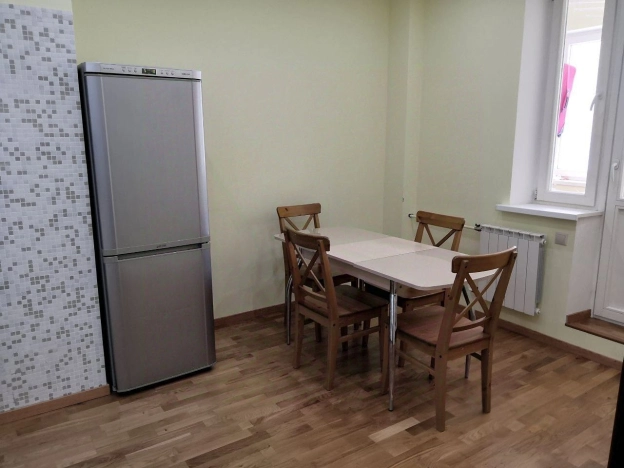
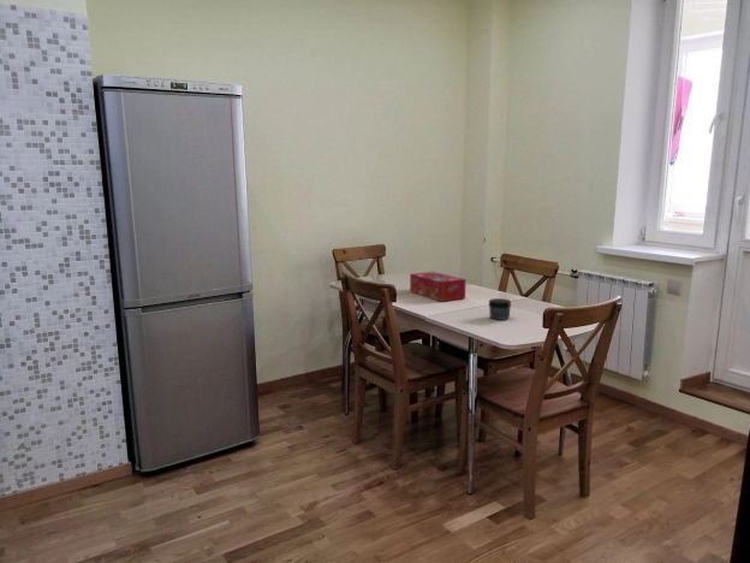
+ tissue box (436, 285)
+ jar (499, 308)
